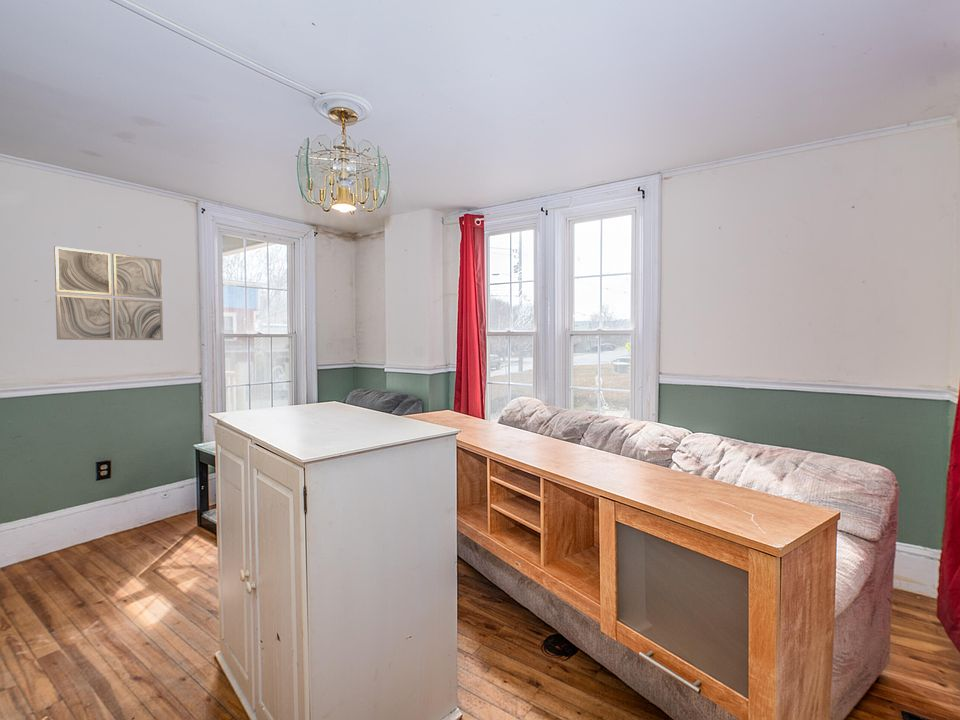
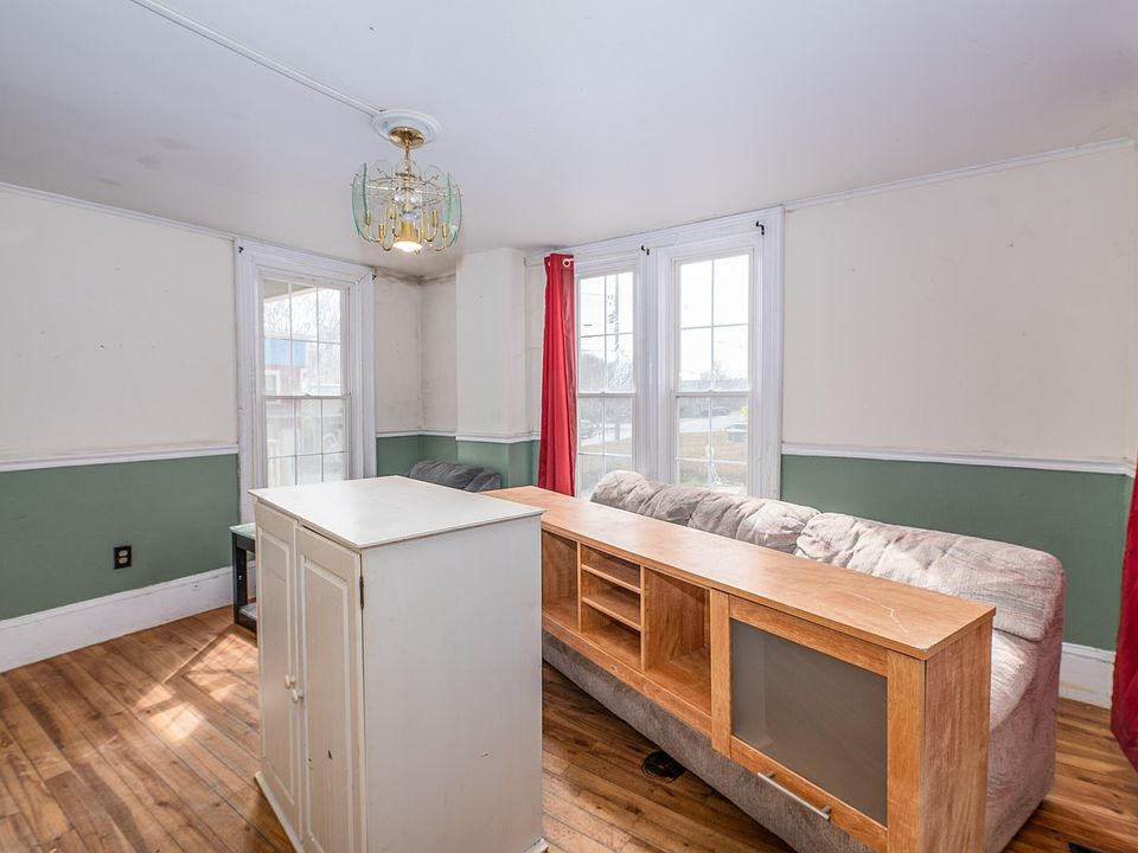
- wall art (113, 295)
